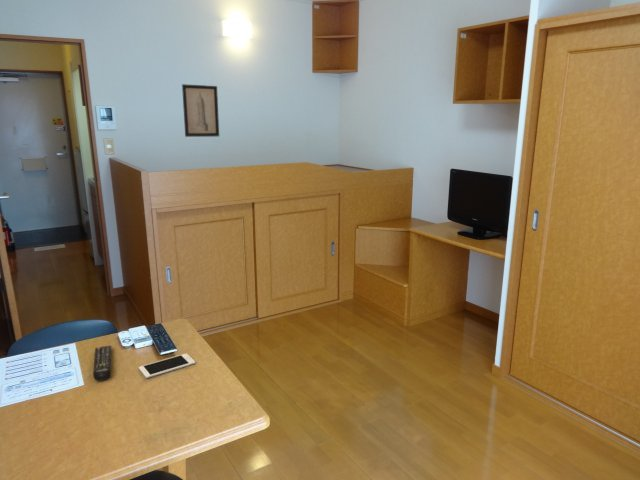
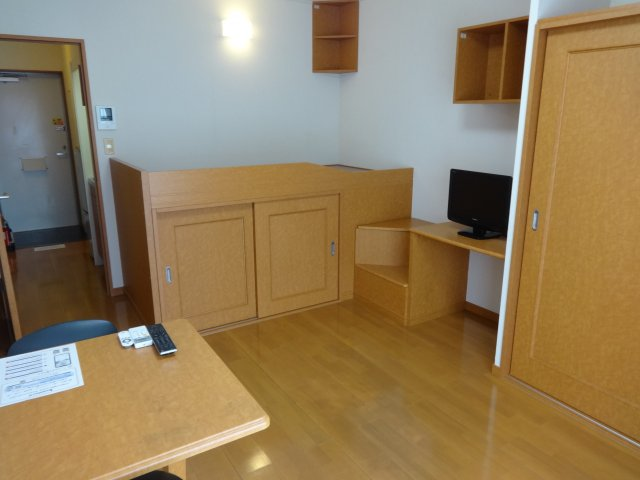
- cell phone (167, 365)
- wall art (201, 111)
- remote control (103, 361)
